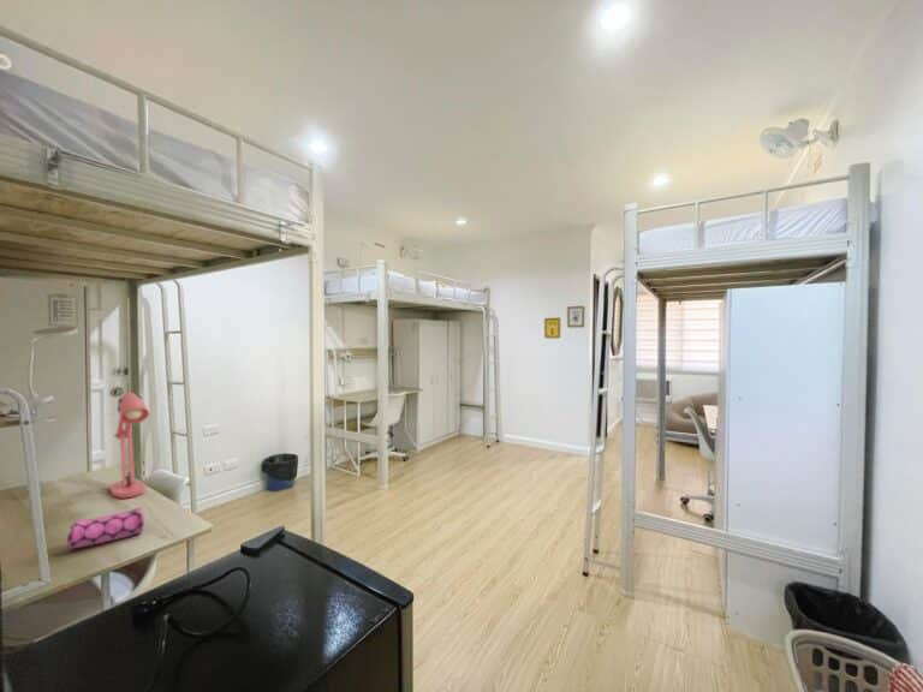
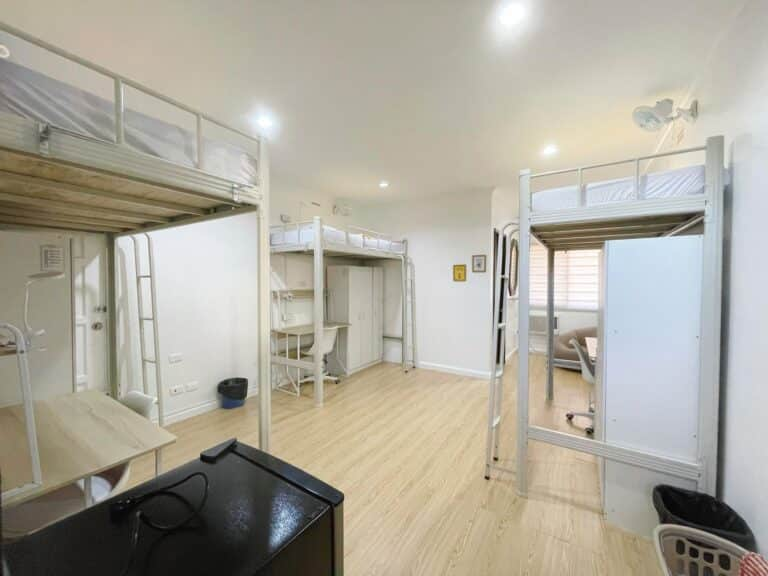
- desk lamp (127, 441)
- pencil case (107, 526)
